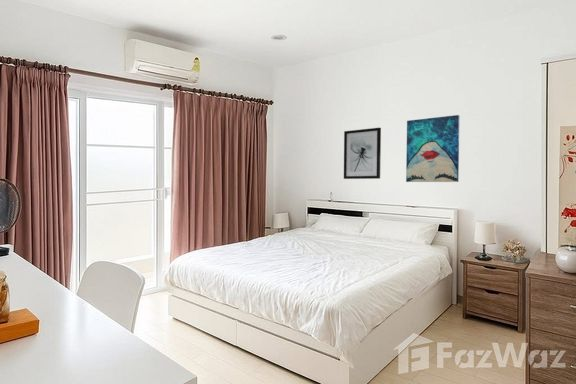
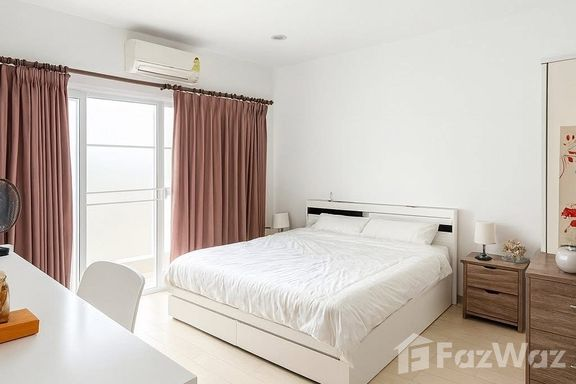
- wall art (431, 150)
- wall art (361, 154)
